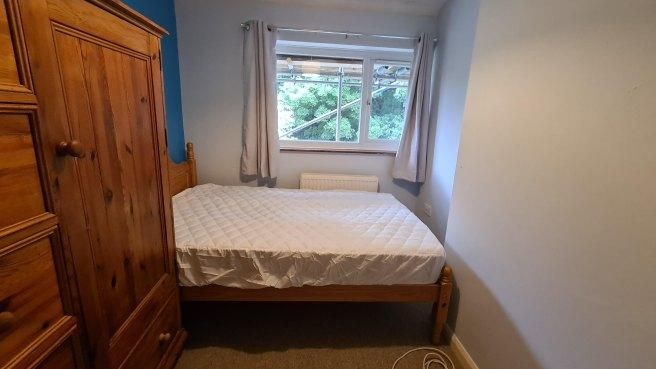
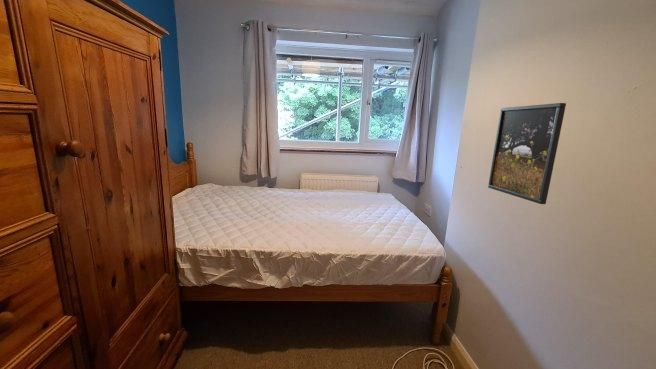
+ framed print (521, 151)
